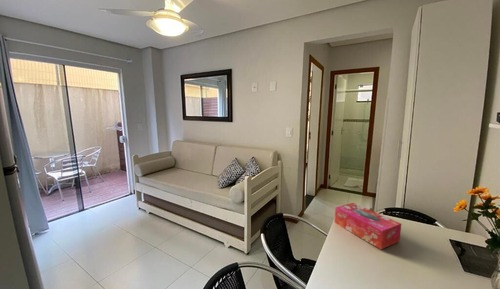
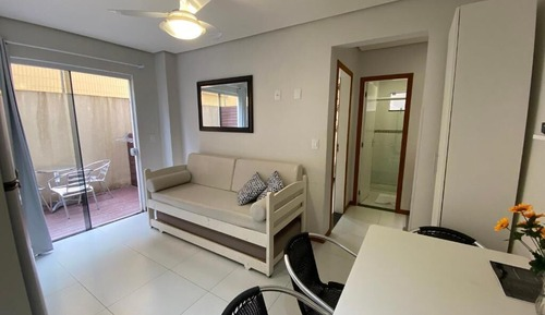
- tissue box (365, 223)
